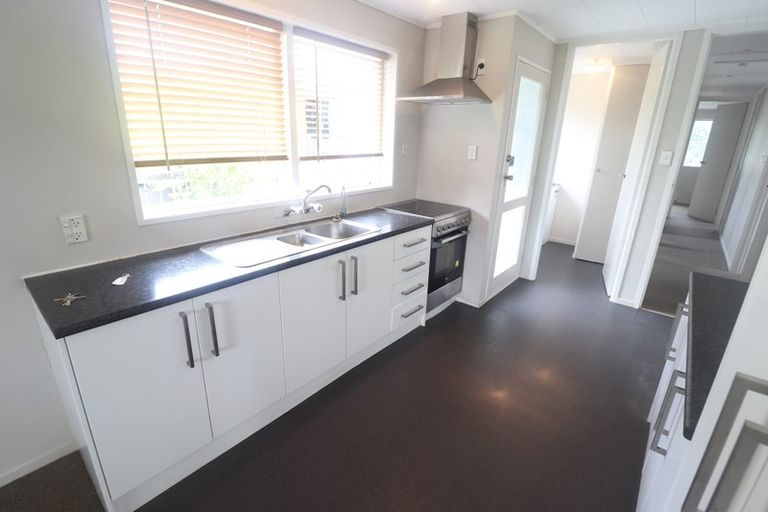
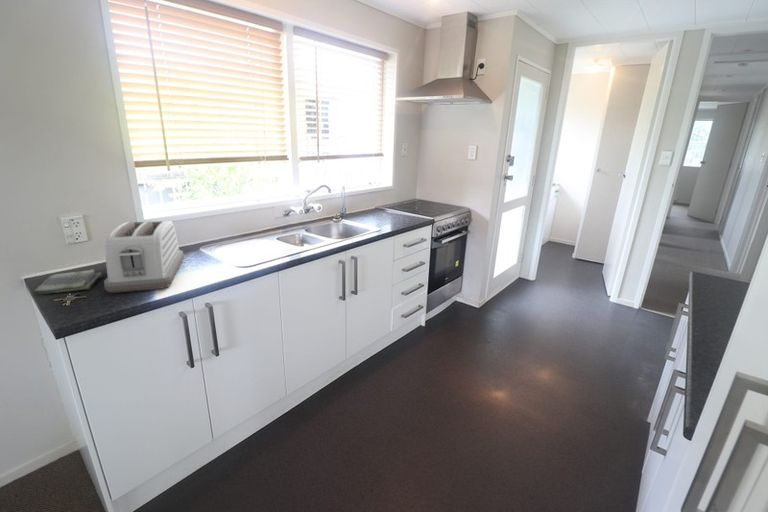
+ toaster (145, 250)
+ dish towel (70, 280)
